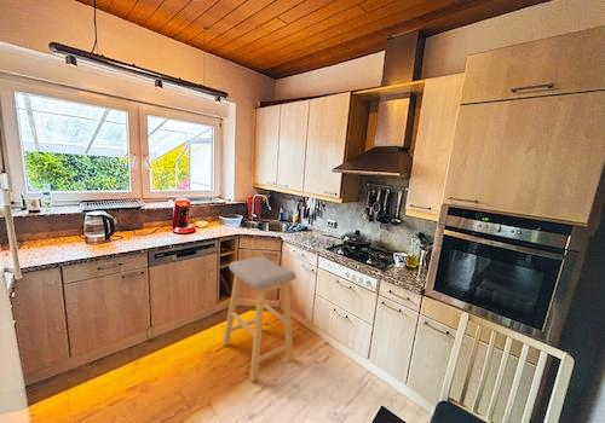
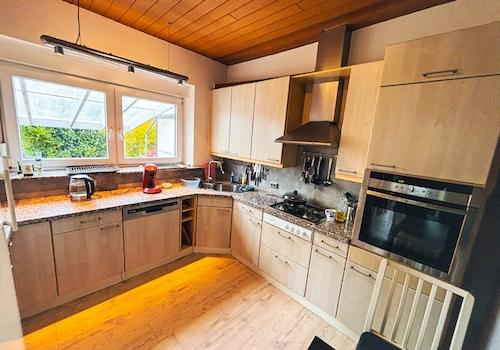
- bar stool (259, 309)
